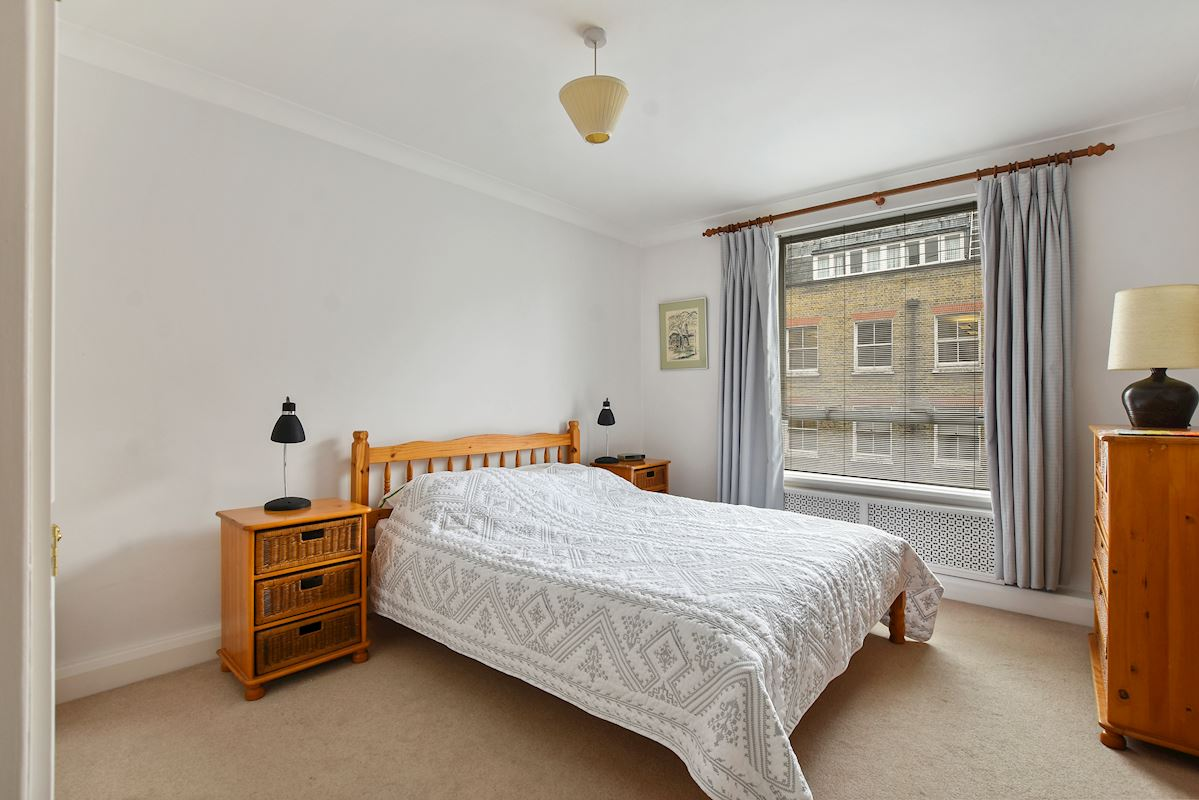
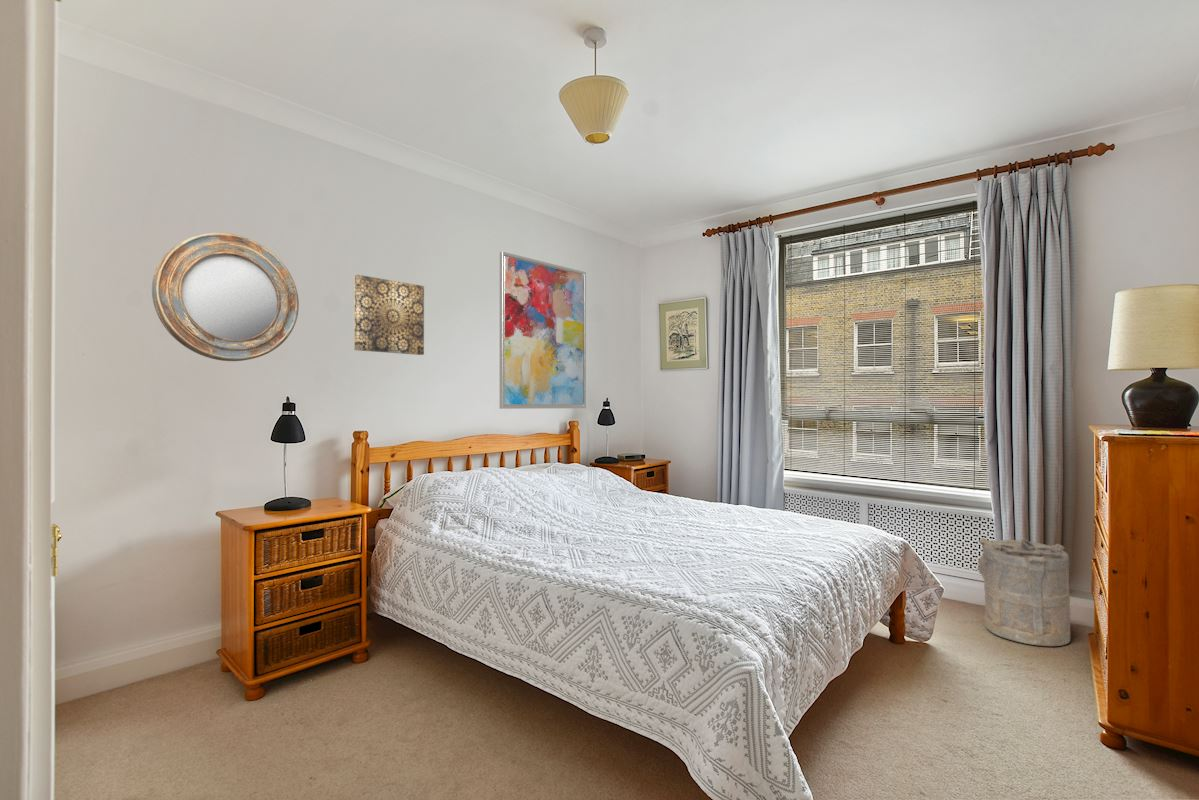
+ laundry hamper (1021, 585)
+ wall art (545, 335)
+ wall art (390, 316)
+ home mirror (231, 297)
